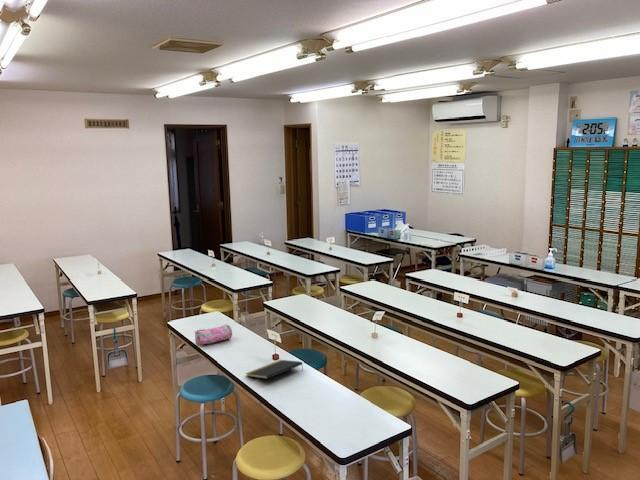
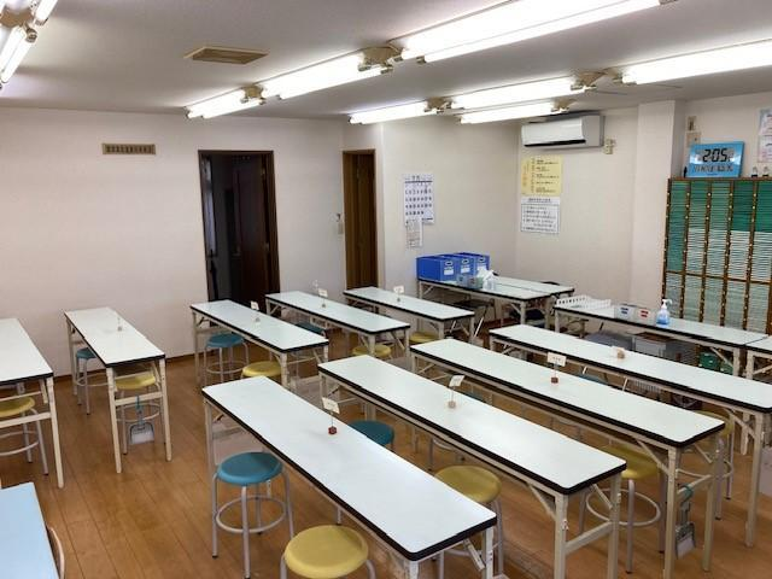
- pencil case (213, 334)
- notepad (274, 368)
